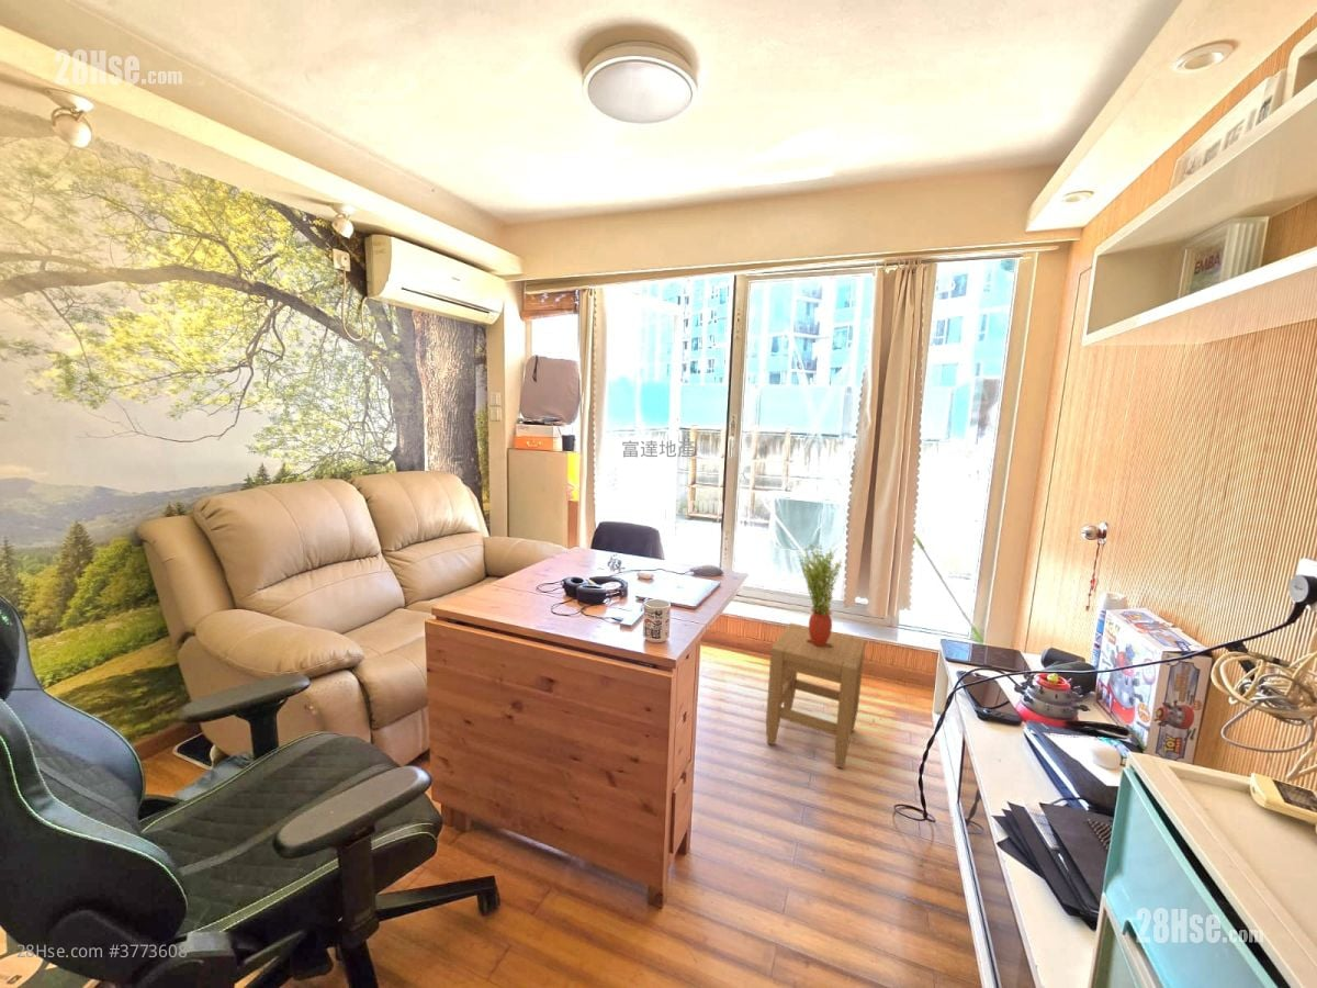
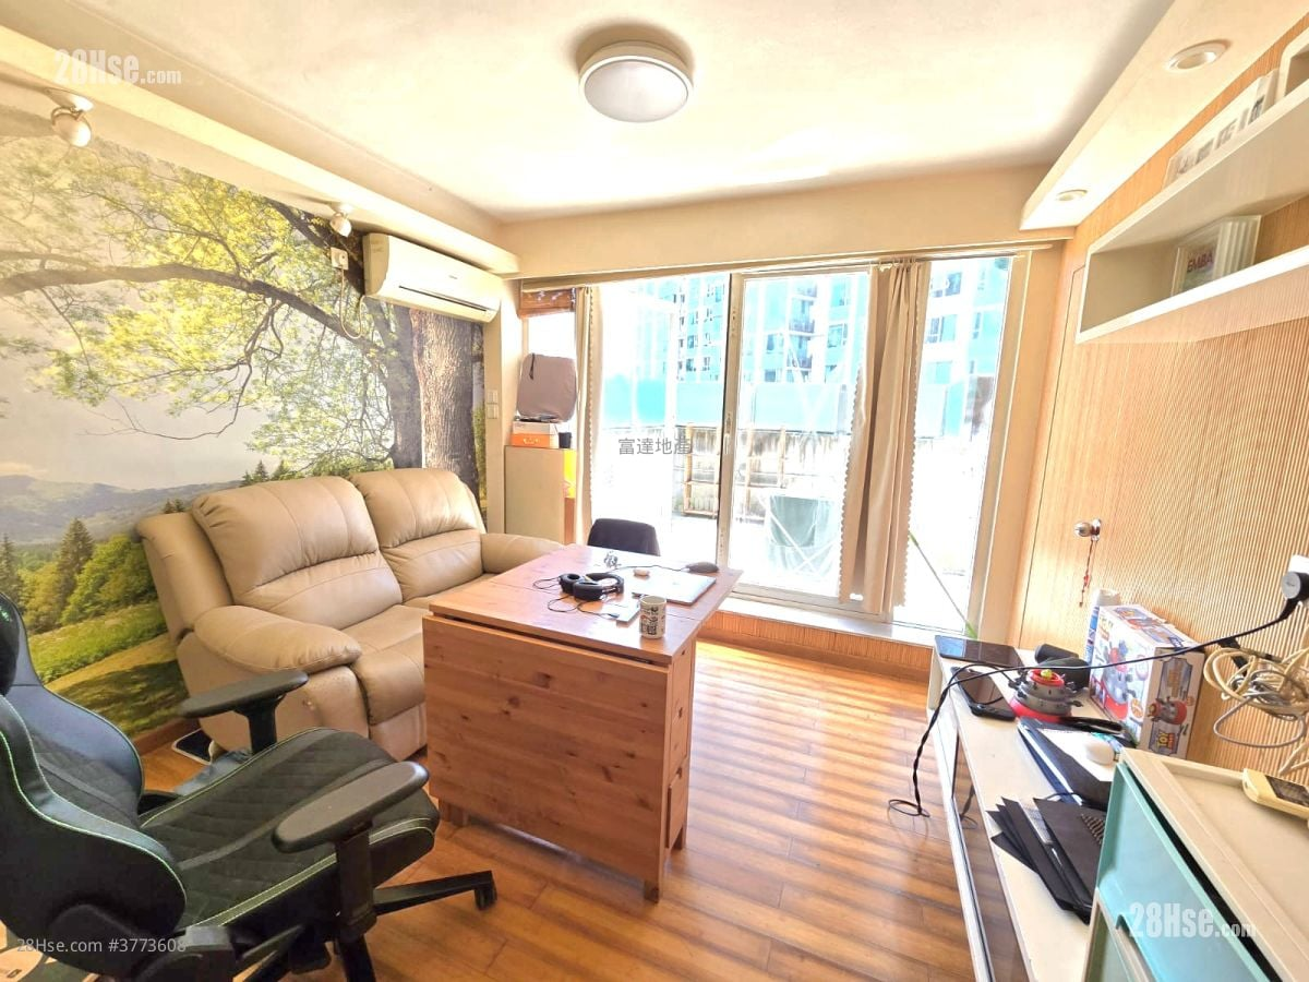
- potted plant (817, 595)
- stool (815, 689)
